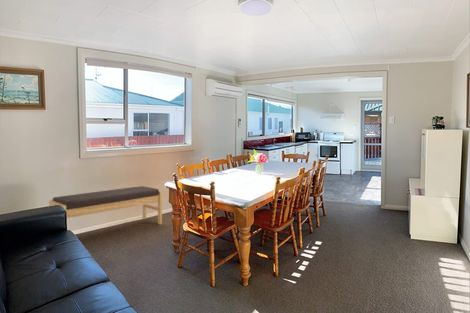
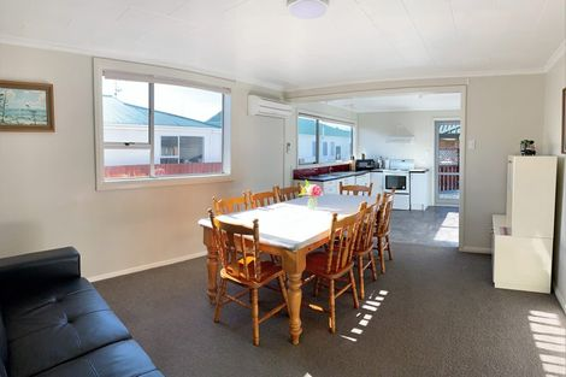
- bench (110, 210)
